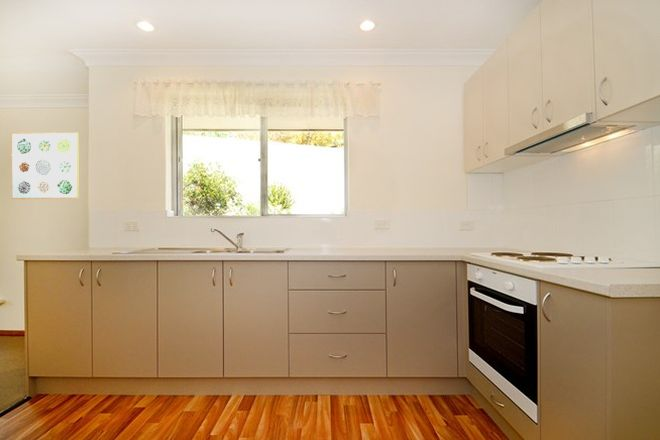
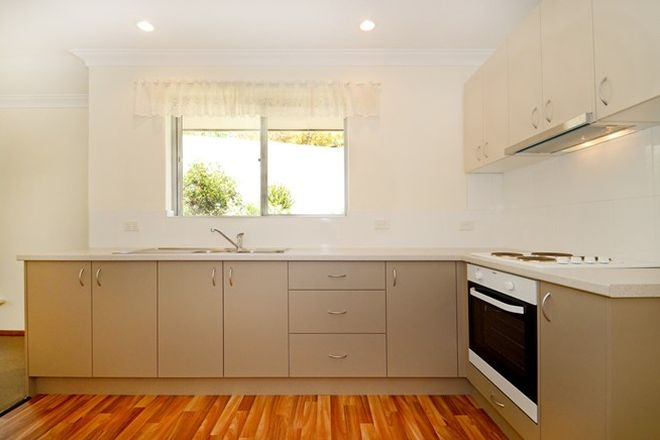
- wall art (44, 165)
